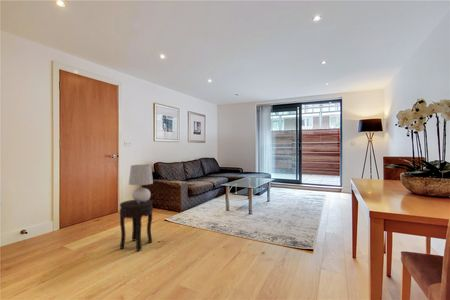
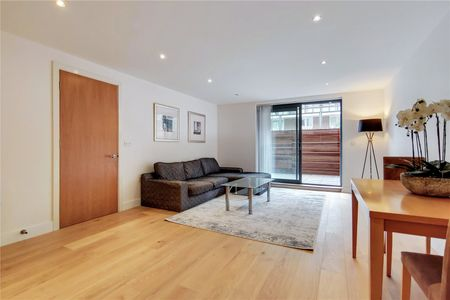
- table lamp (140, 183)
- side table (136, 223)
